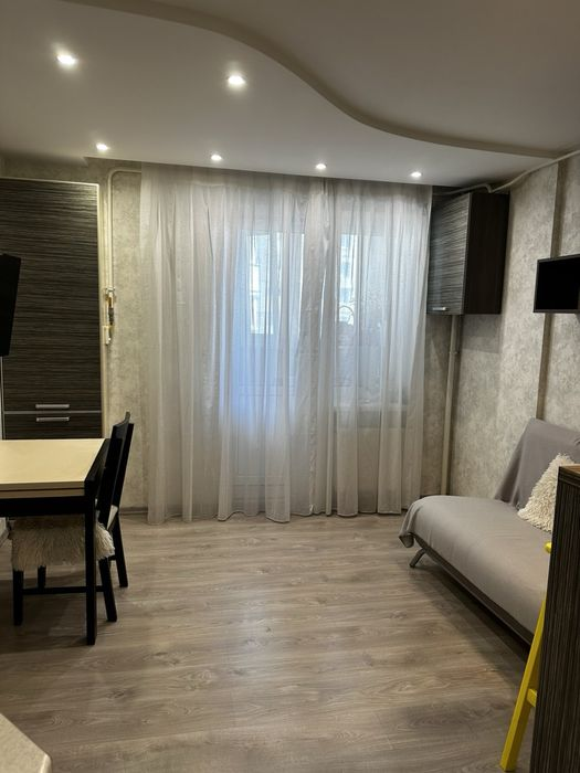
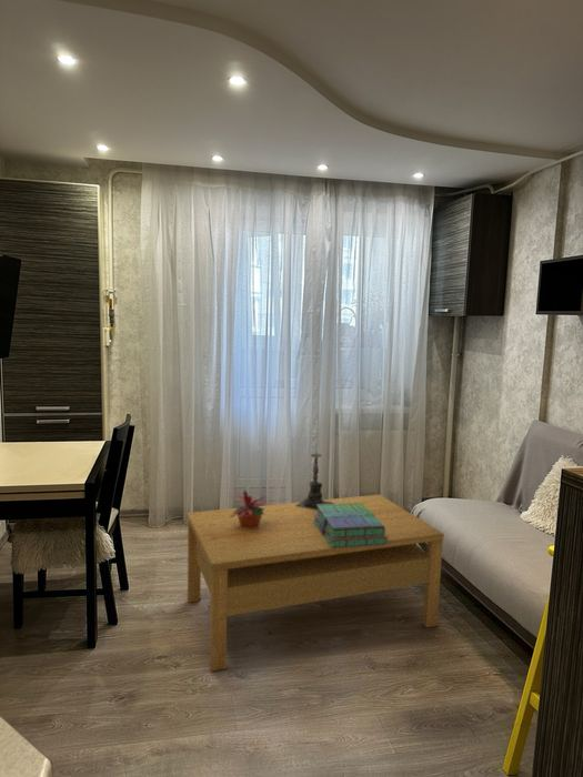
+ candle holder (315, 475)
+ potted plant (249, 505)
+ coffee table (309, 567)
+ stack of books (348, 523)
